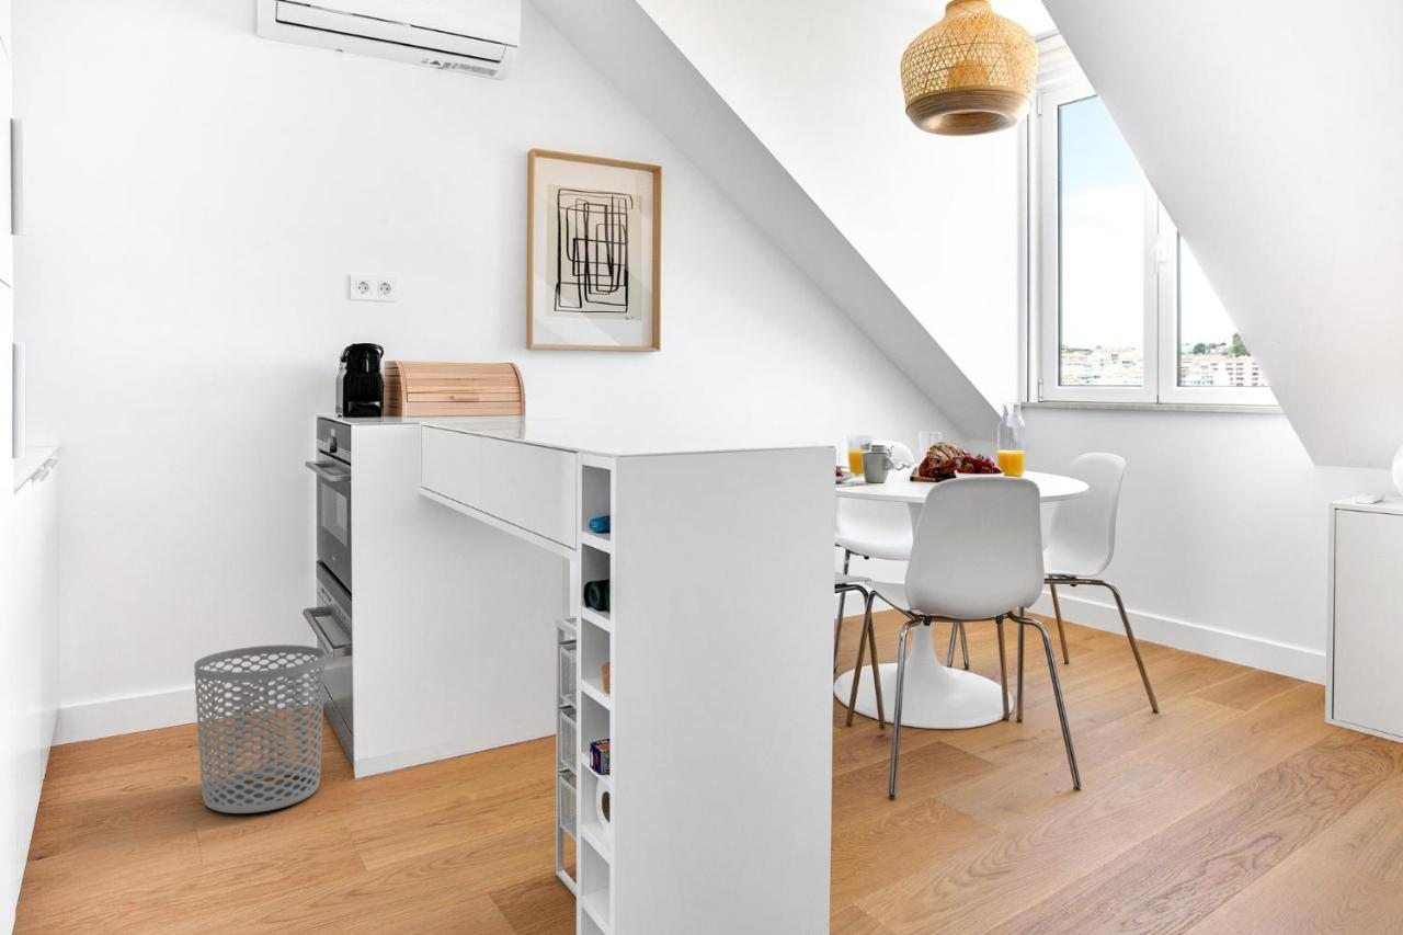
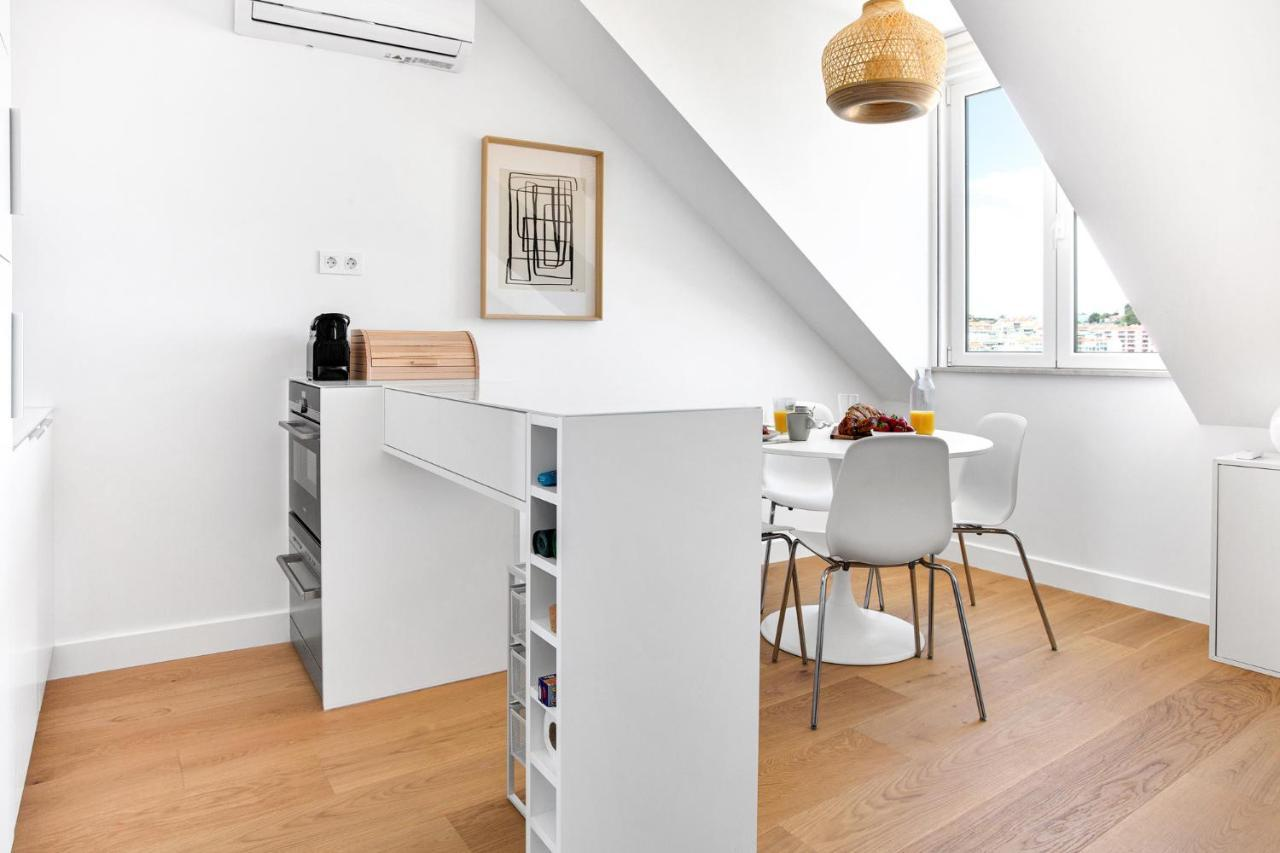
- waste bin (262, 726)
